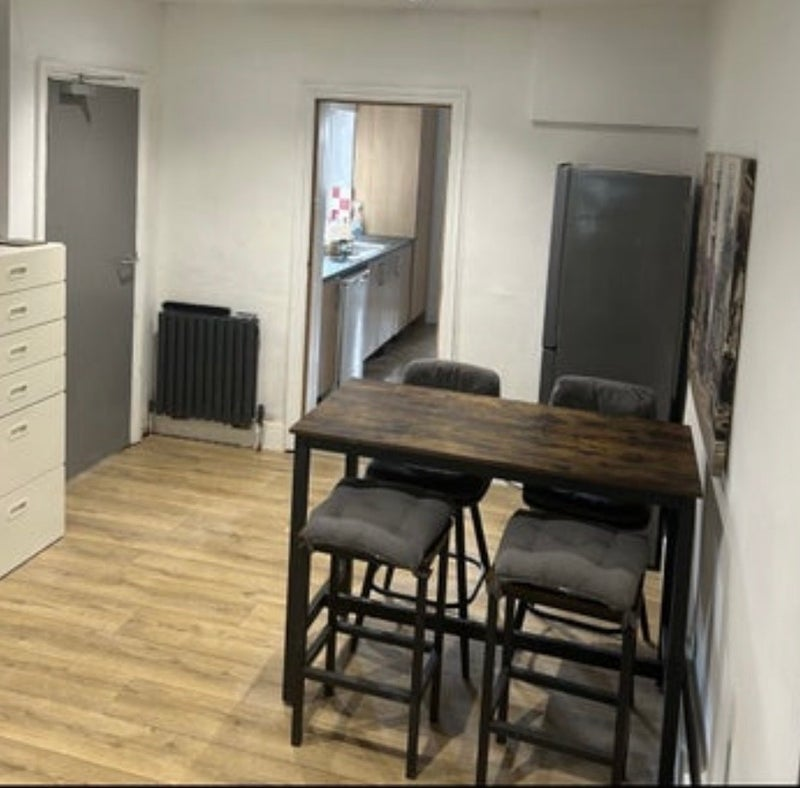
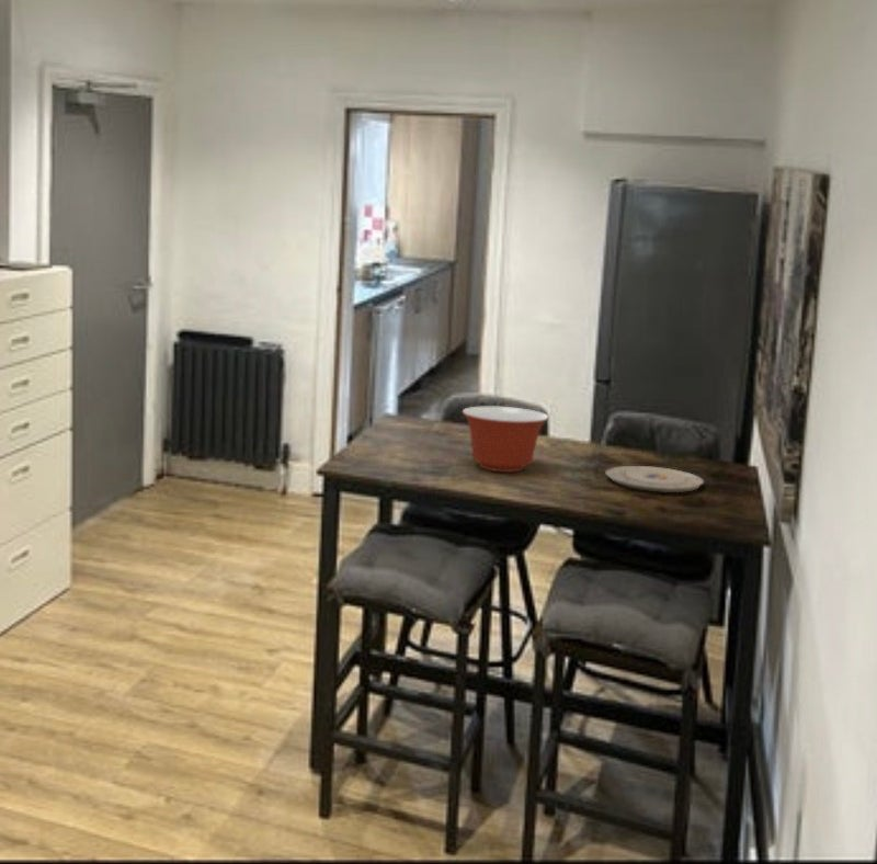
+ mixing bowl (503, 440)
+ plate (653, 478)
